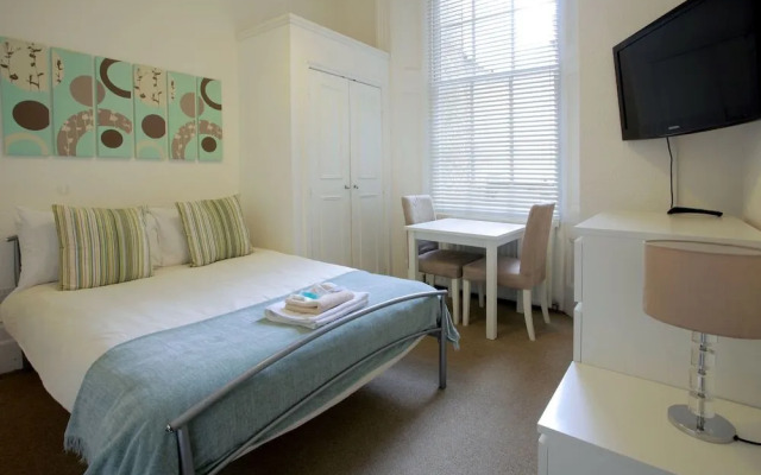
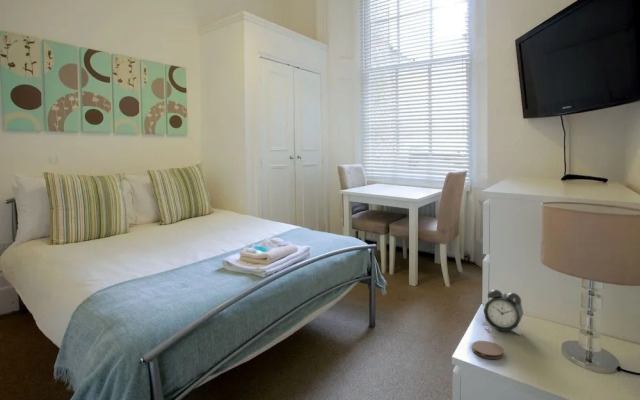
+ alarm clock (503, 309)
+ coaster (487, 349)
